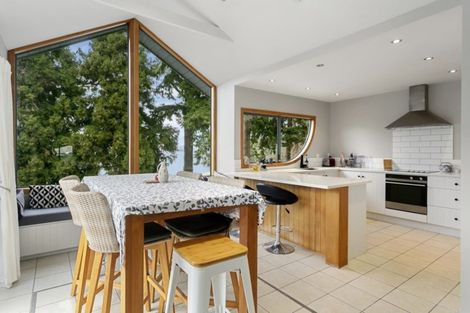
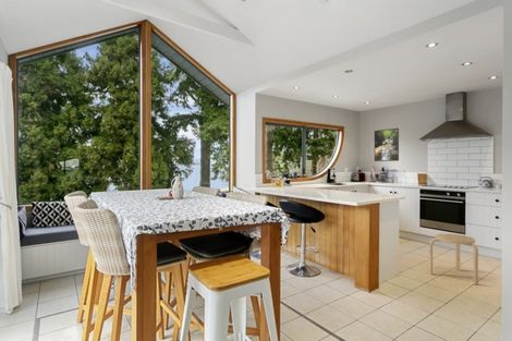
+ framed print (386, 145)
+ stool (456, 257)
